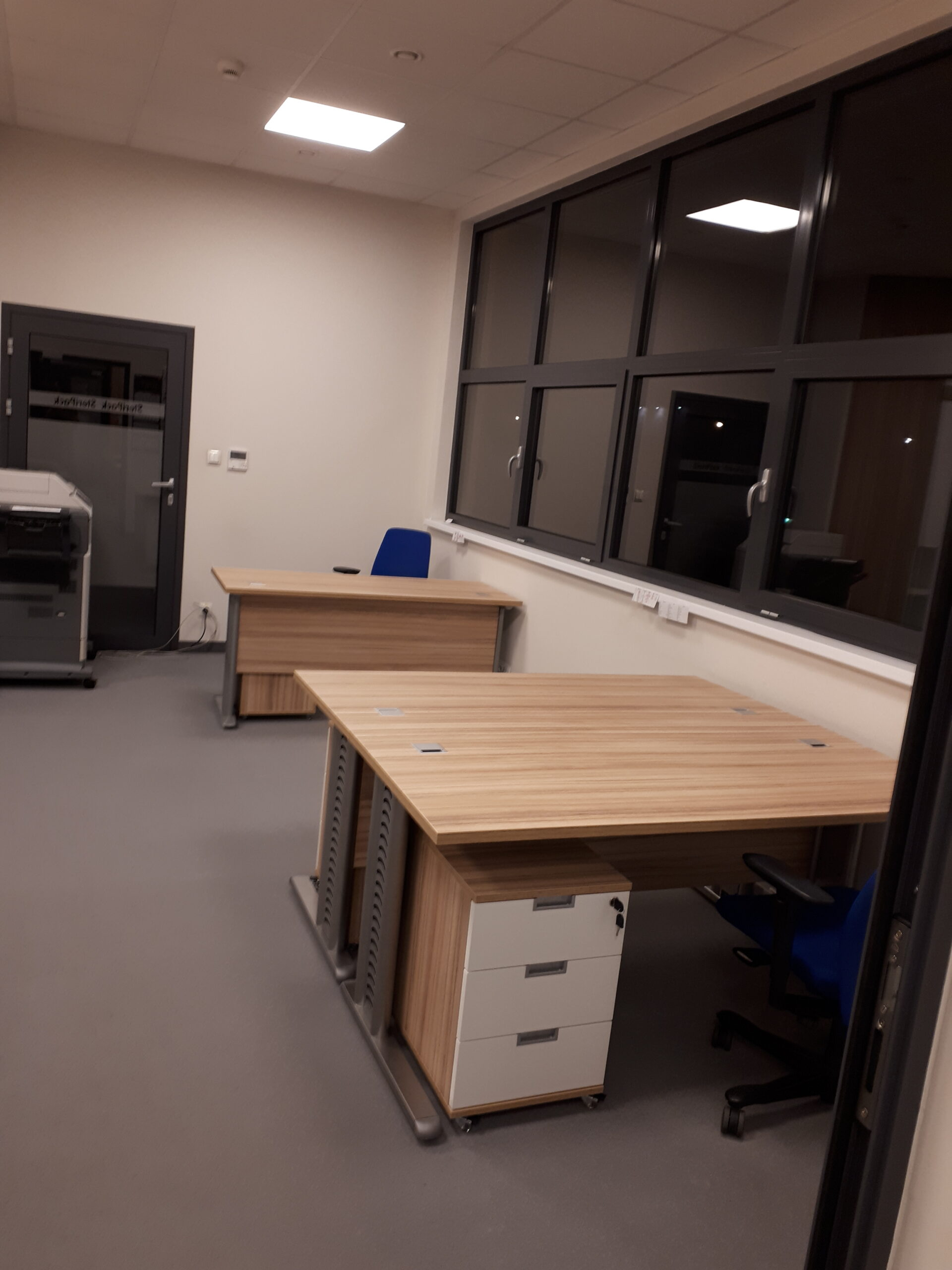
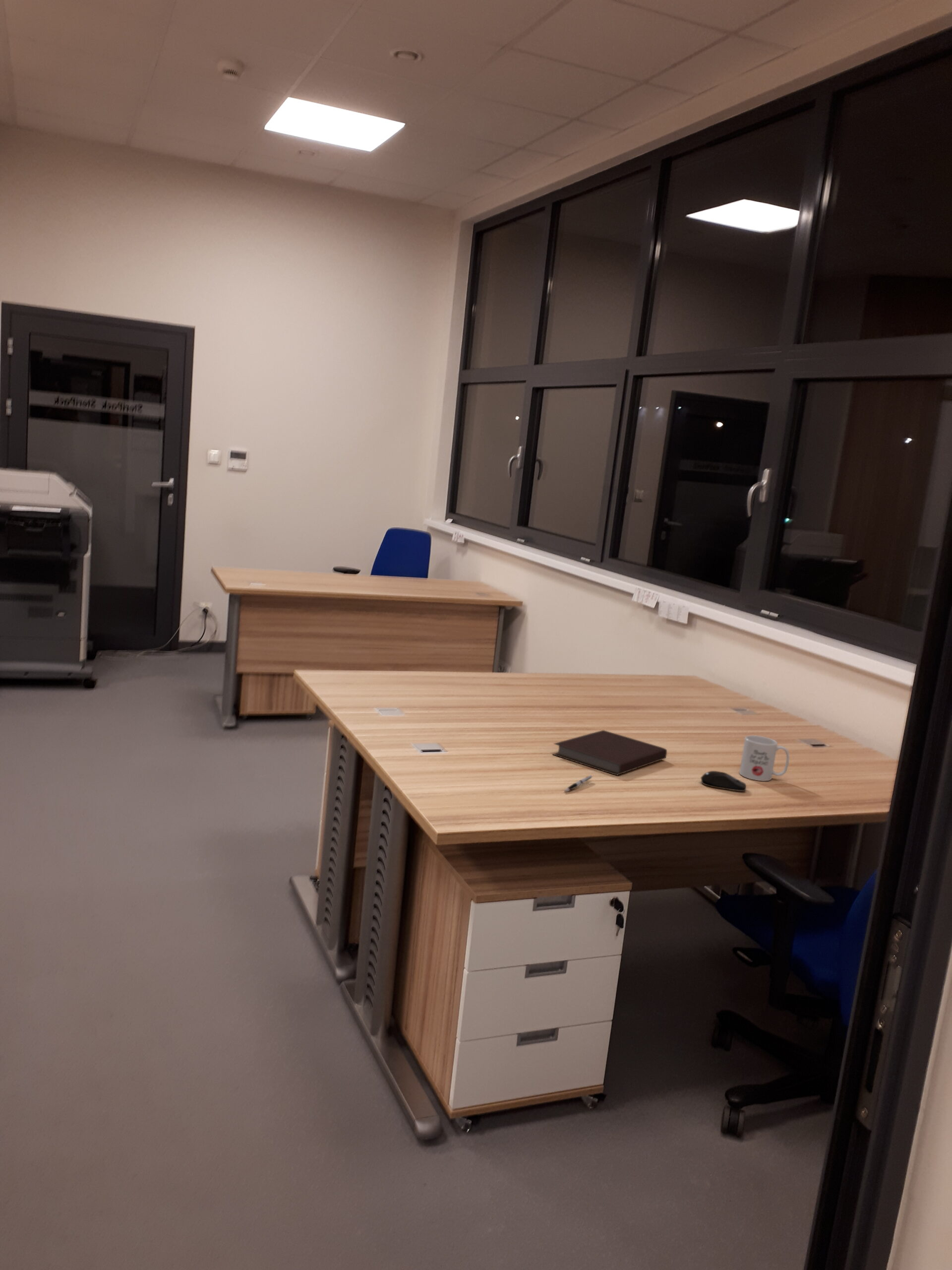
+ computer mouse (725, 780)
+ pen (578, 783)
+ mug (765, 759)
+ notebook (610, 752)
